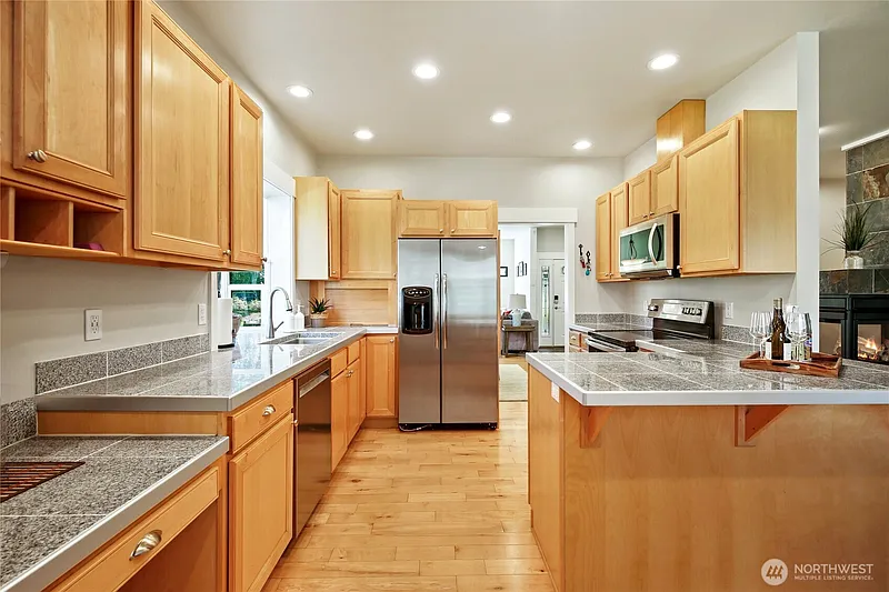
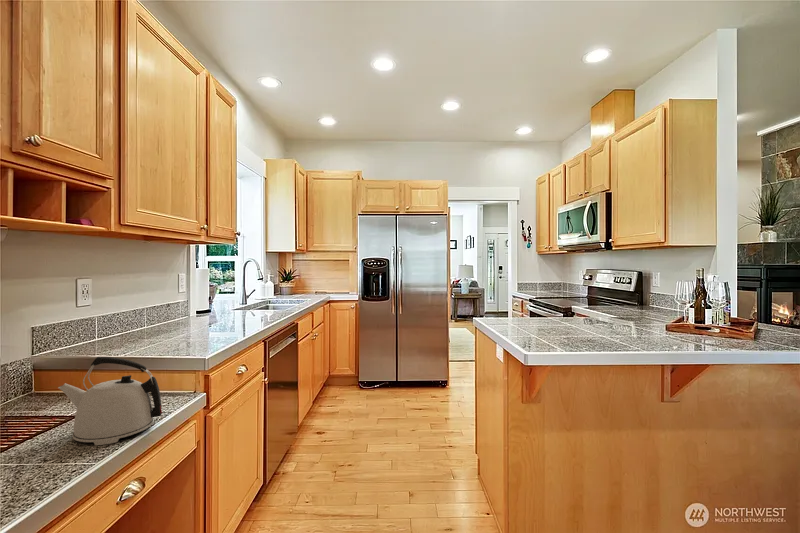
+ kettle (112, 393)
